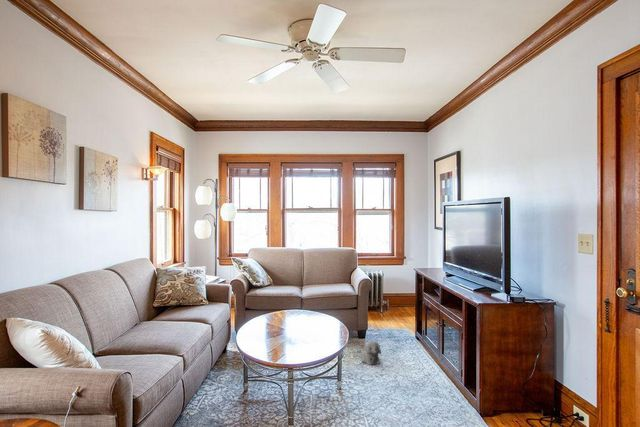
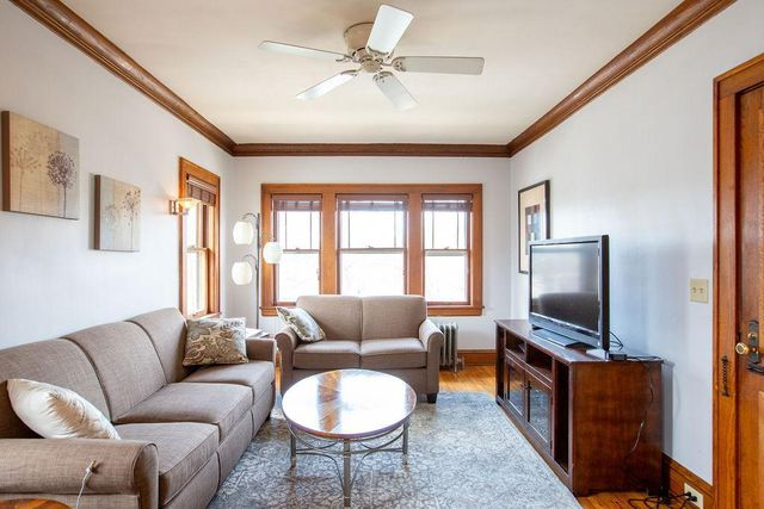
- plush toy (370, 349)
